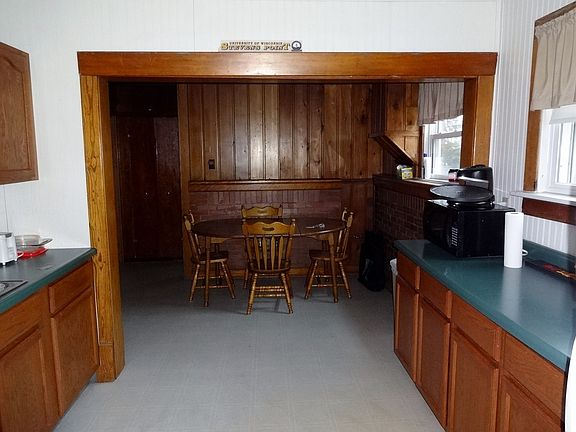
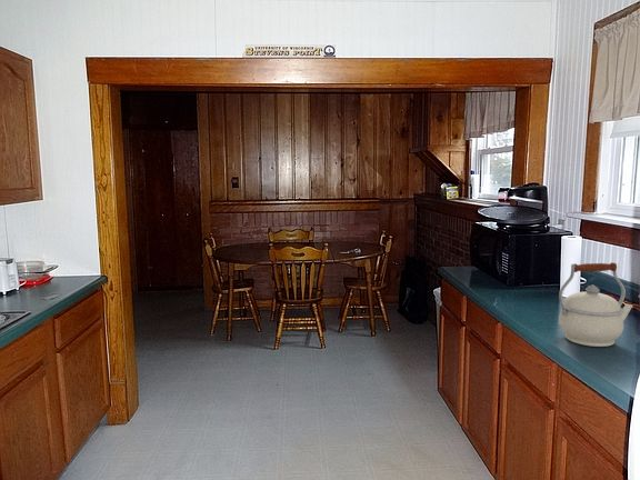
+ kettle (596, 301)
